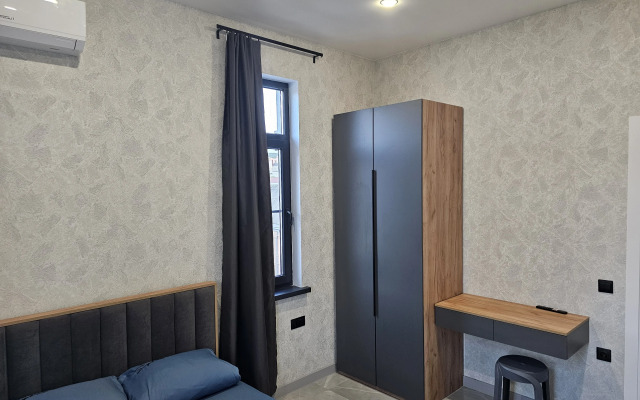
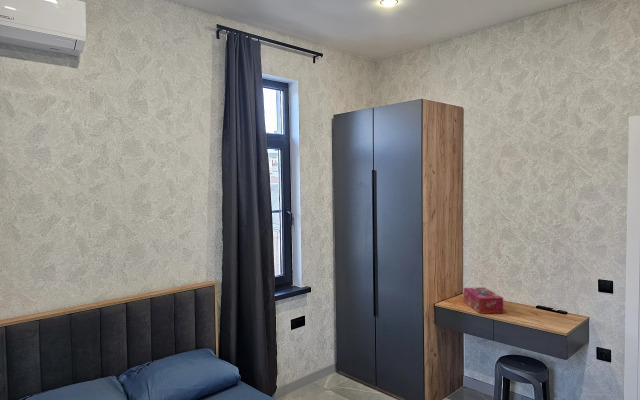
+ tissue box (482, 299)
